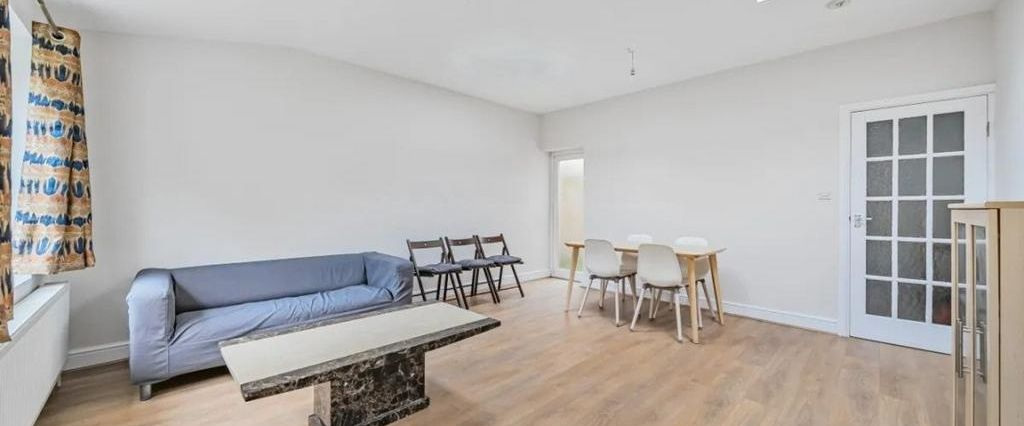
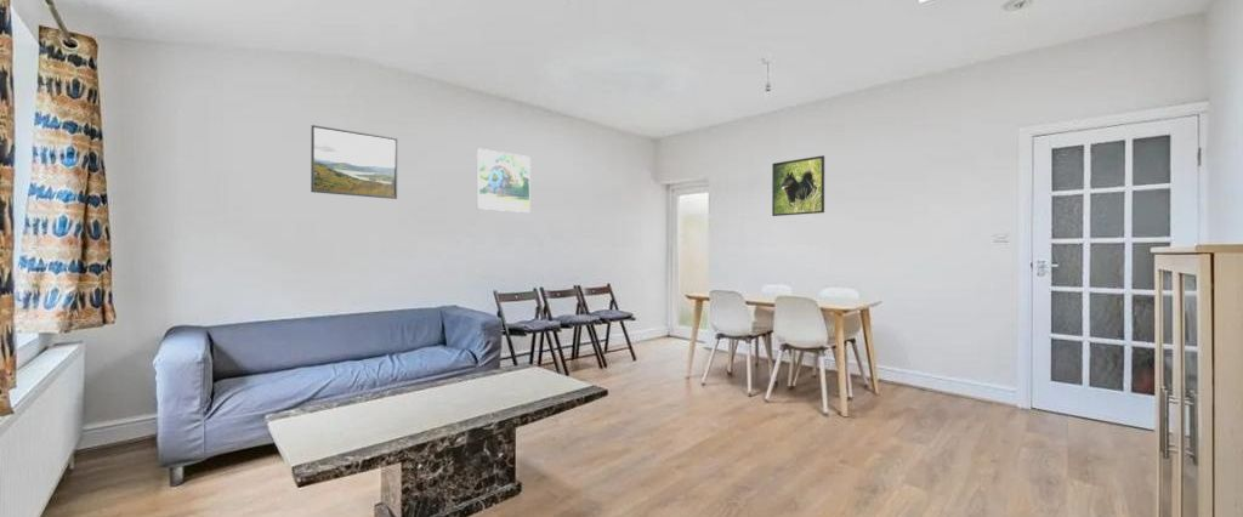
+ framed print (796, 187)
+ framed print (504, 181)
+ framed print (356, 164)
